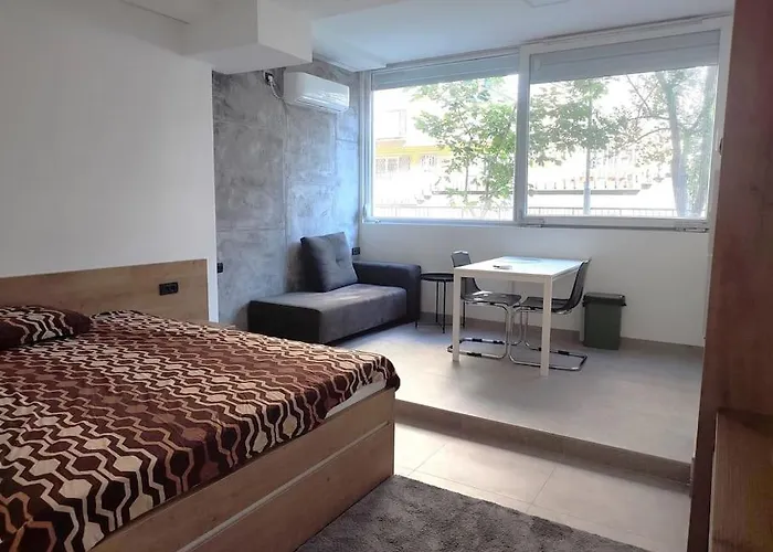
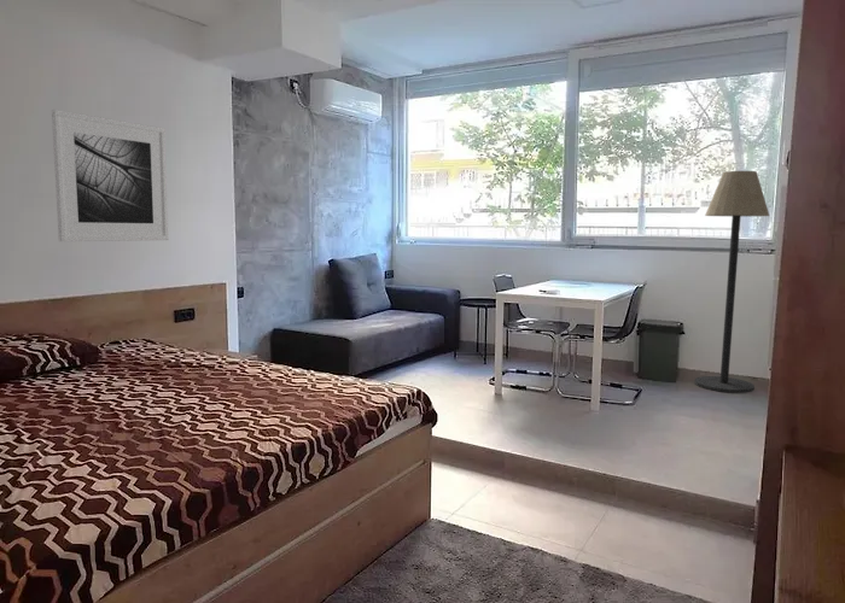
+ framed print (115, 181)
+ floor lamp (732, 281)
